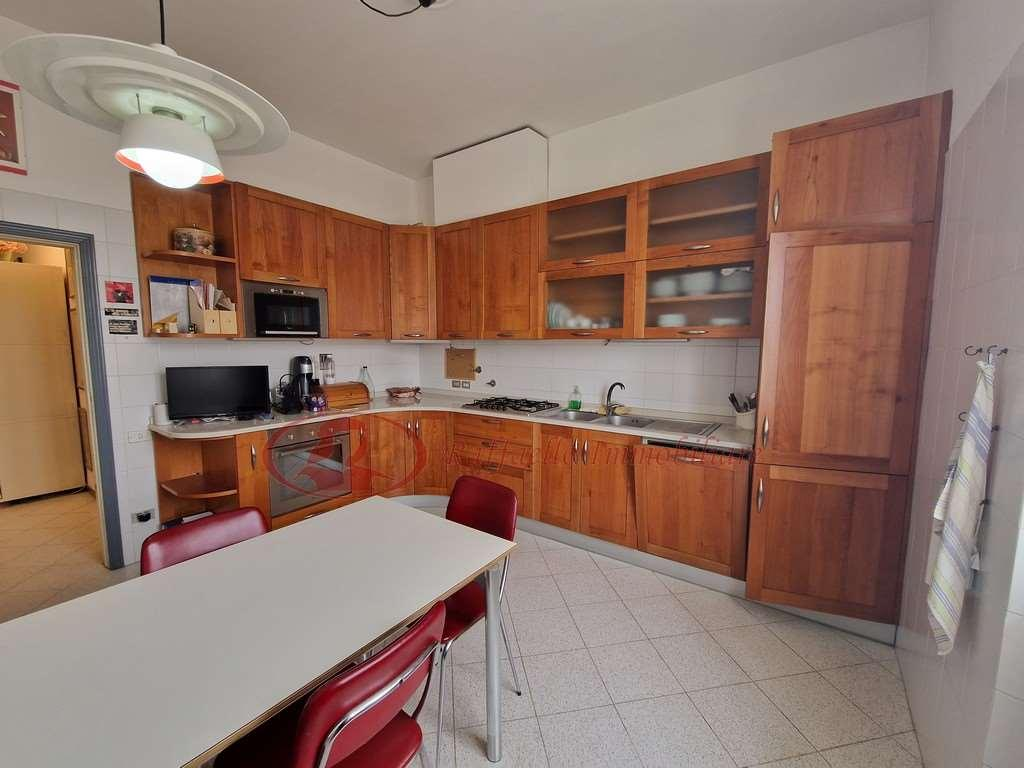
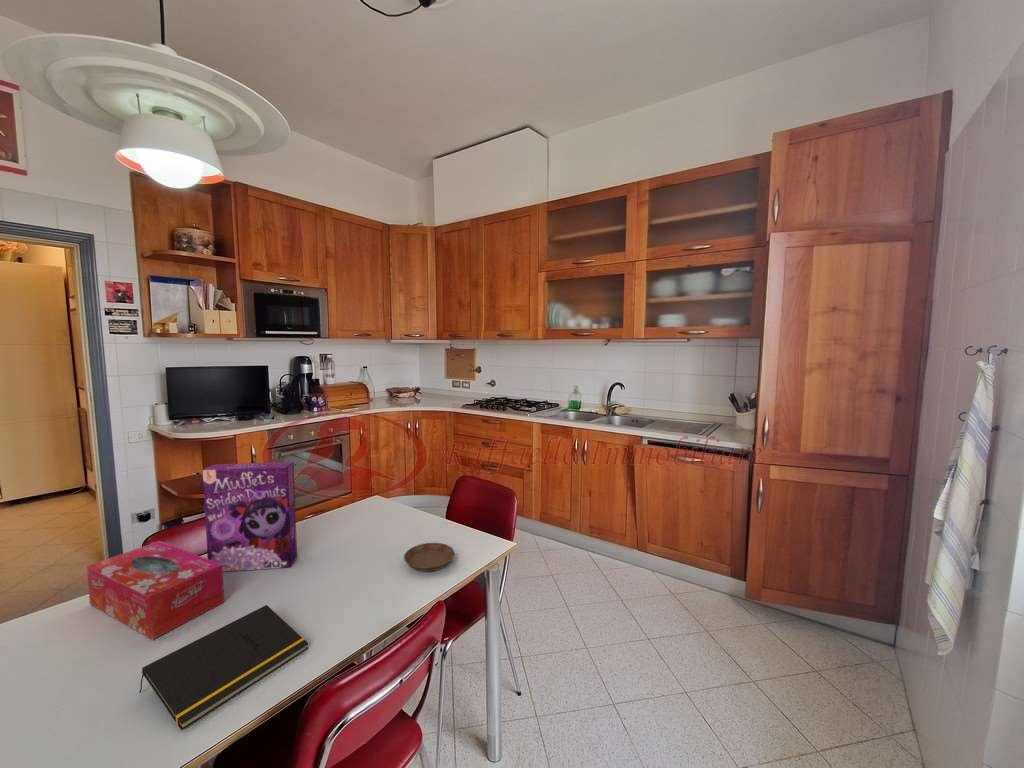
+ saucer (429, 558)
+ tissue box (156, 584)
+ cereal box (252, 515)
+ notepad (230, 657)
